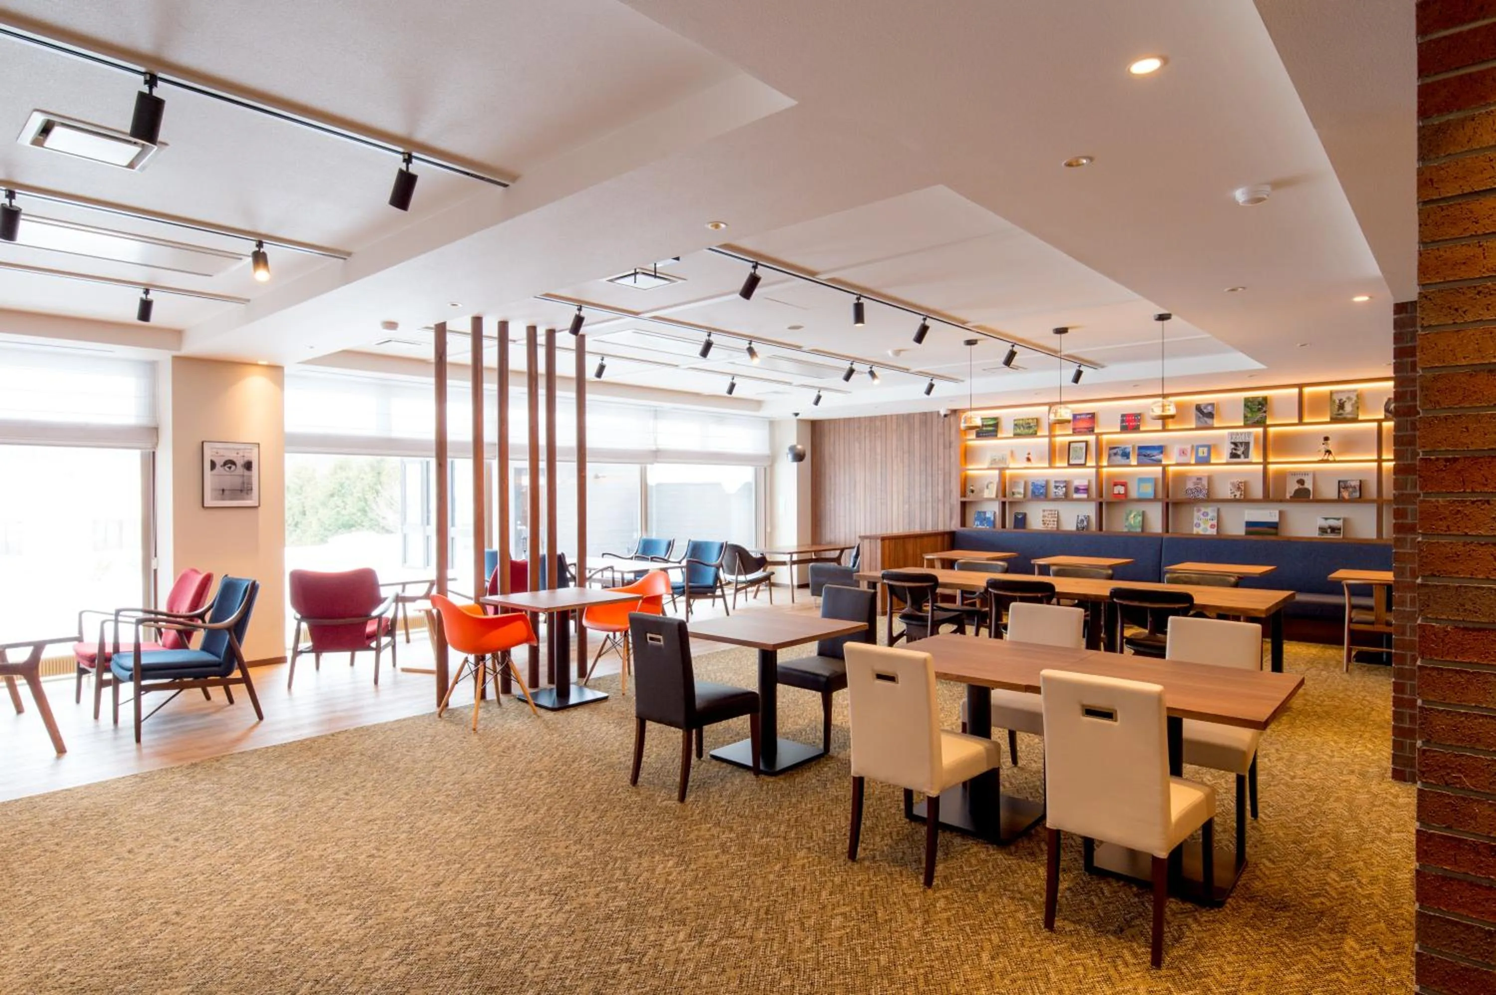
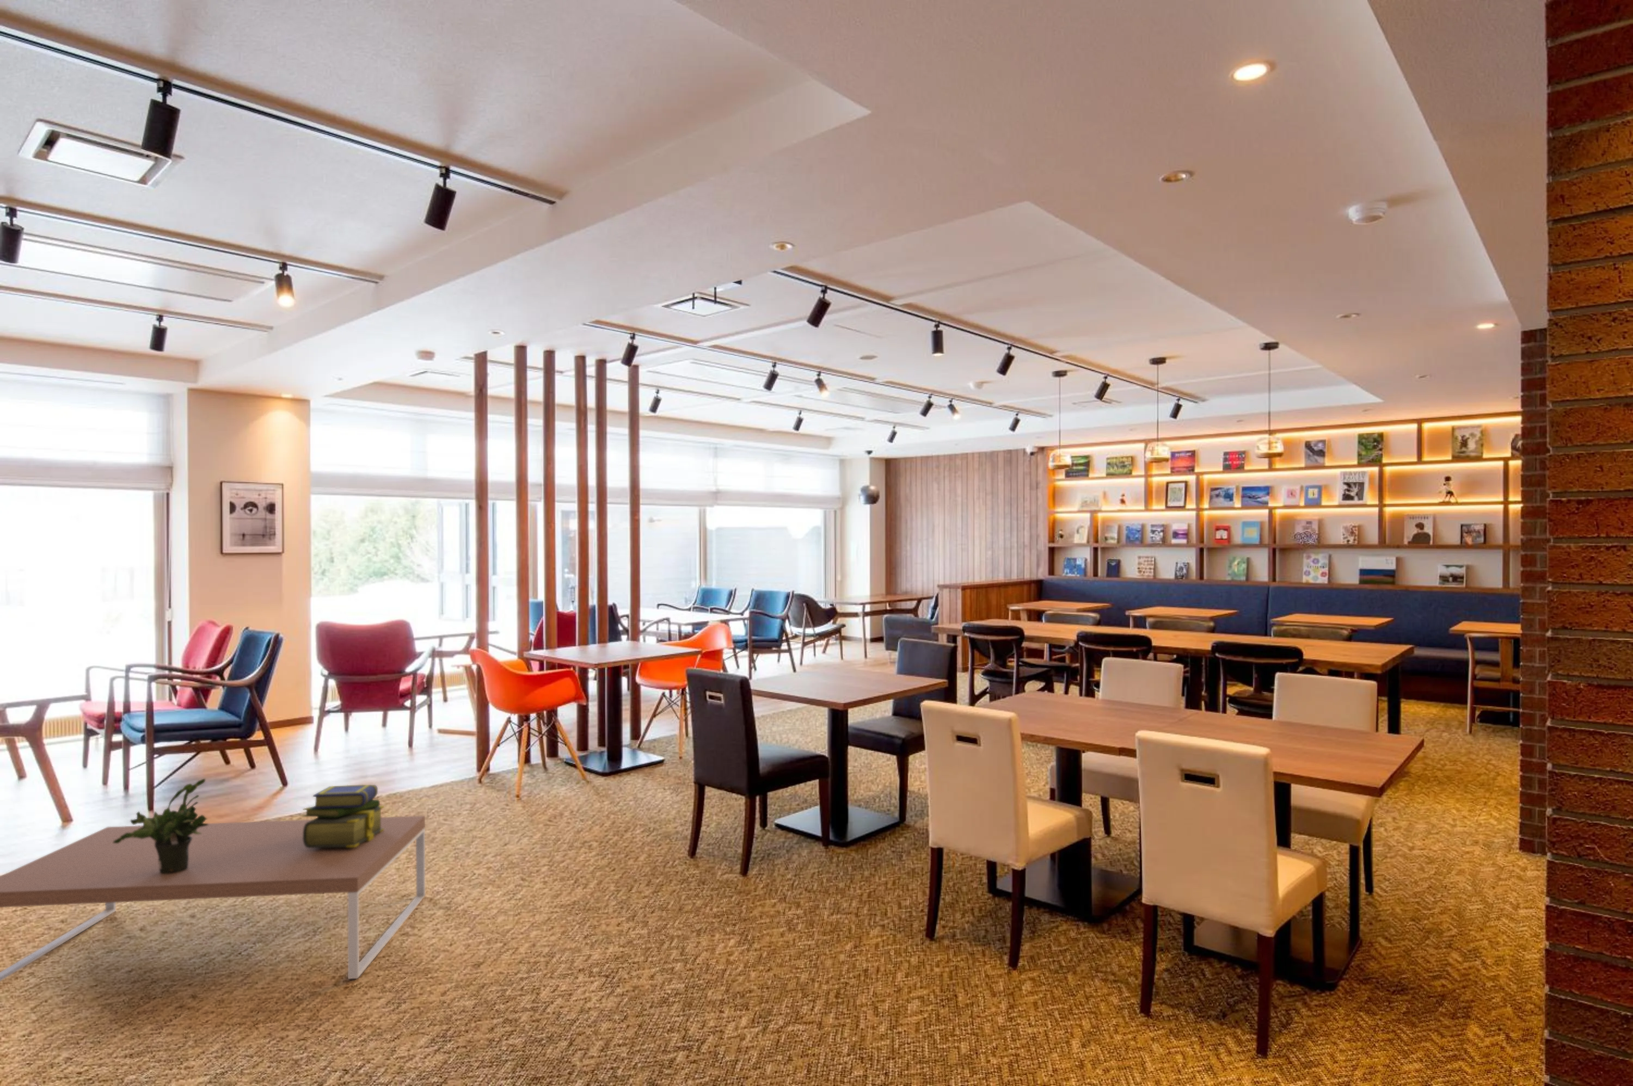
+ coffee table (222, 896)
+ stack of books (344, 812)
+ potted plant (171, 825)
